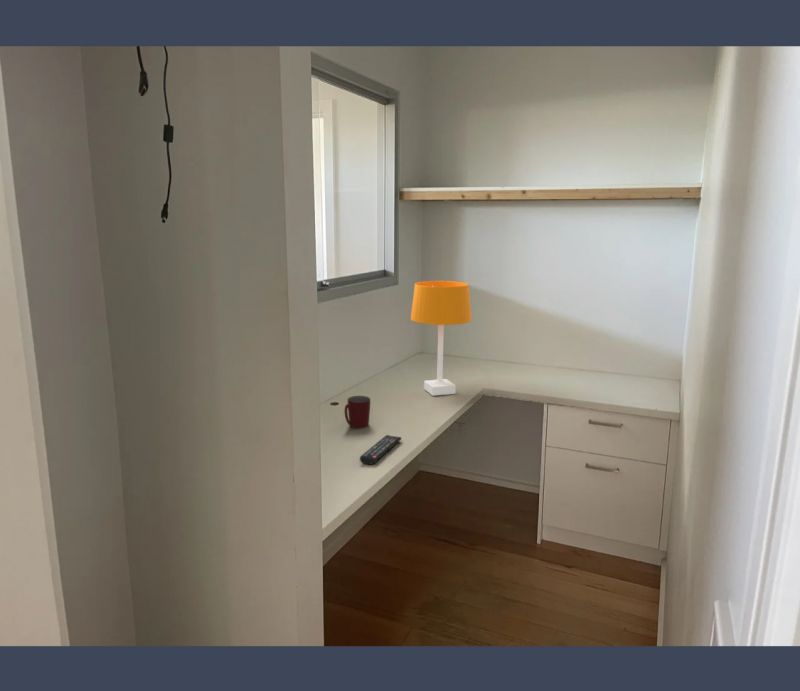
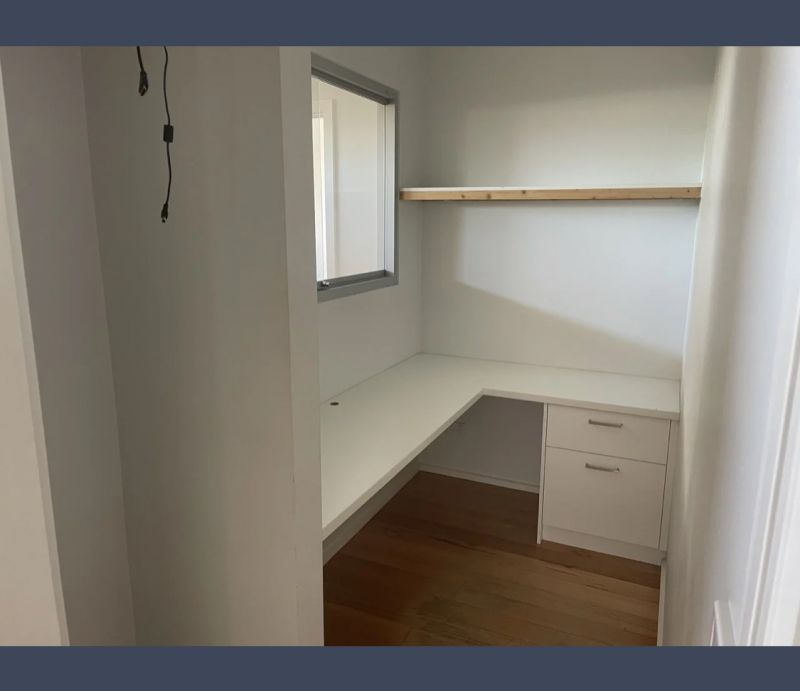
- desk lamp (440, 338)
- mug (356, 413)
- remote control (381, 448)
